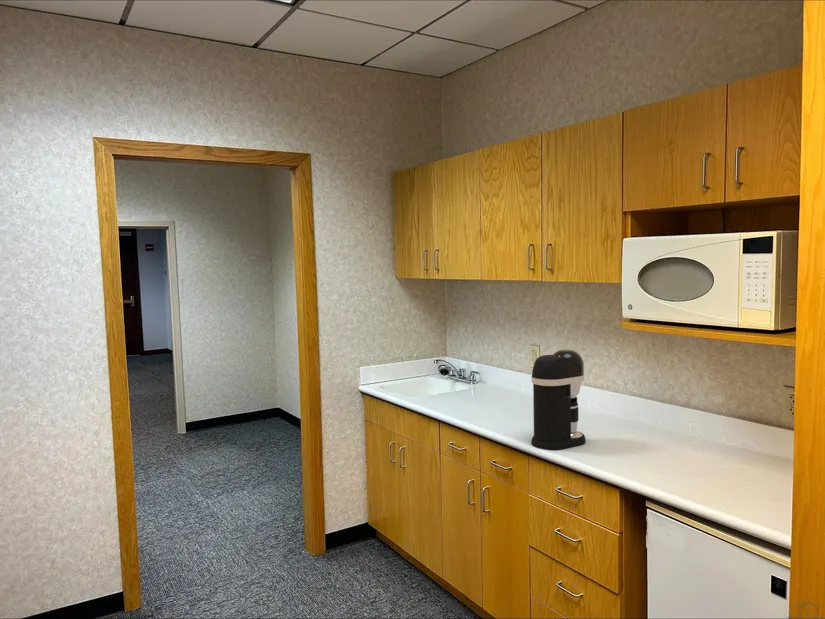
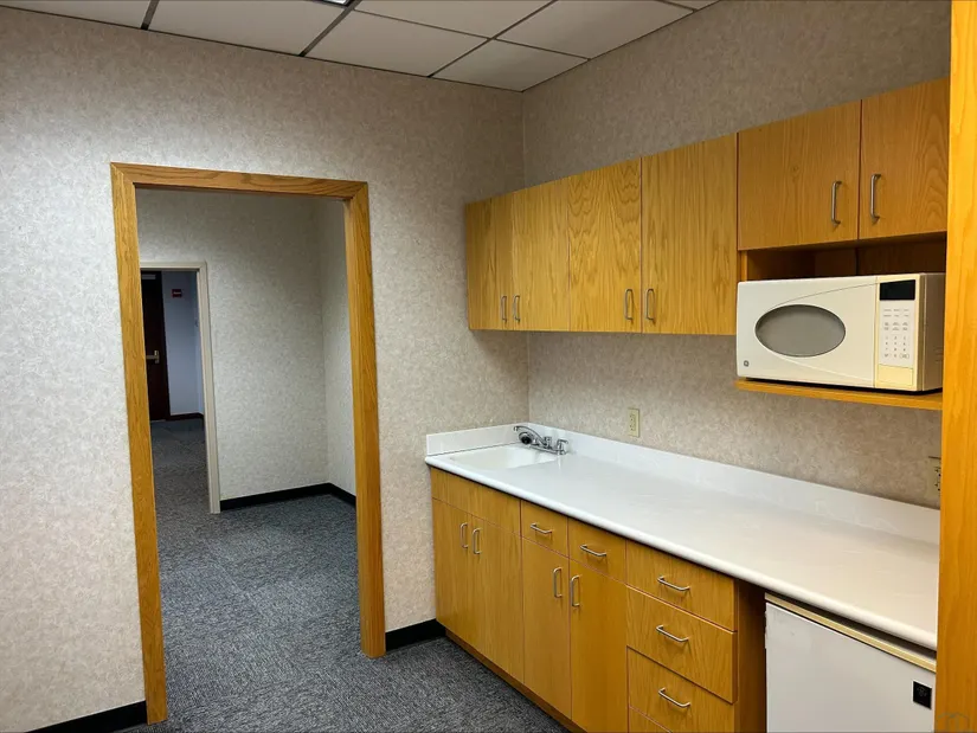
- coffee maker (558, 396)
